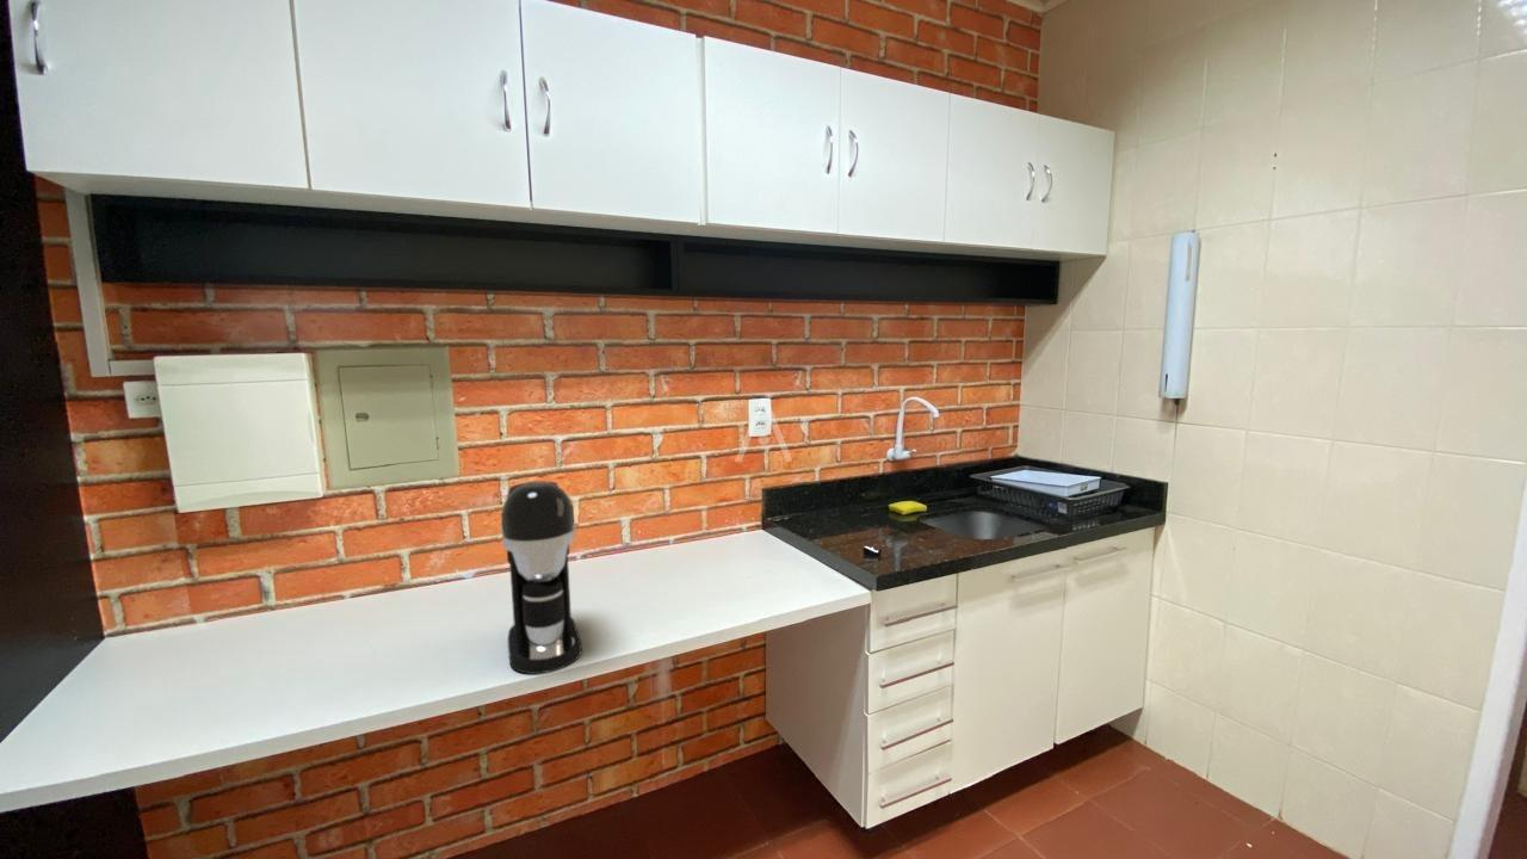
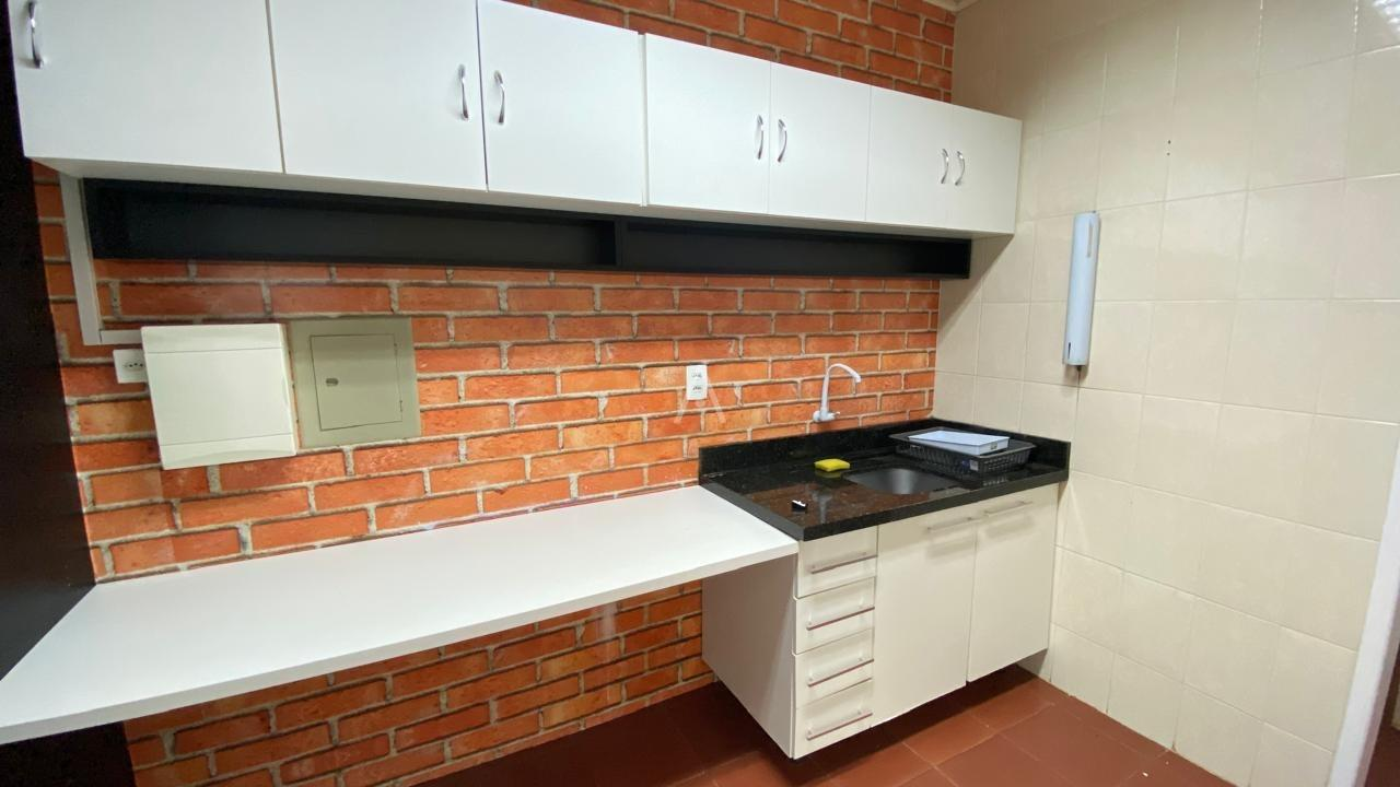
- coffee maker (539, 563)
